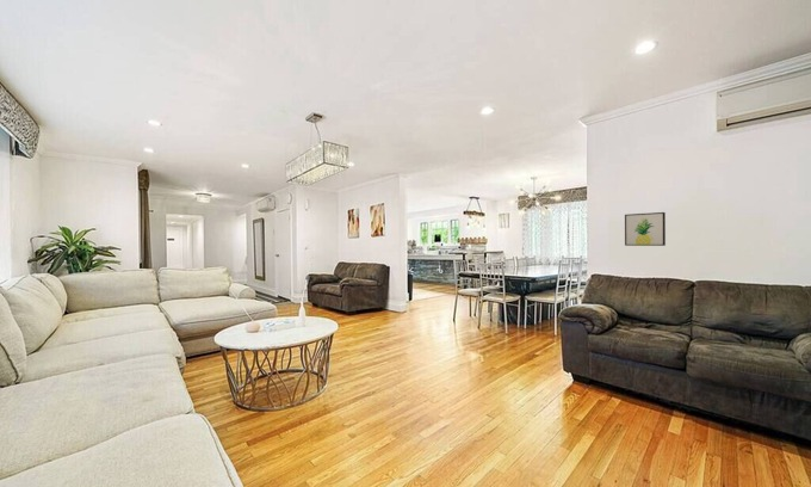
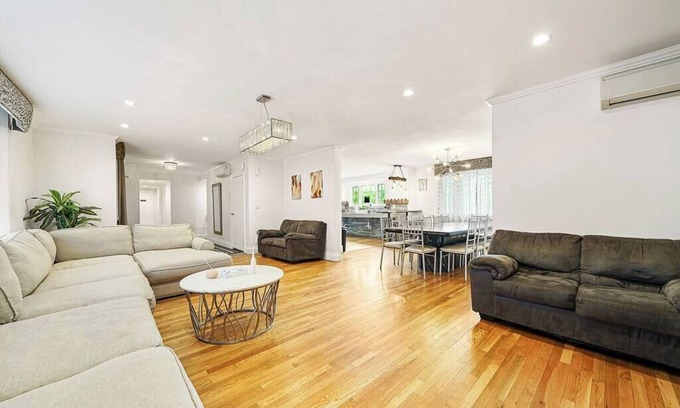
- wall art (644, 229)
